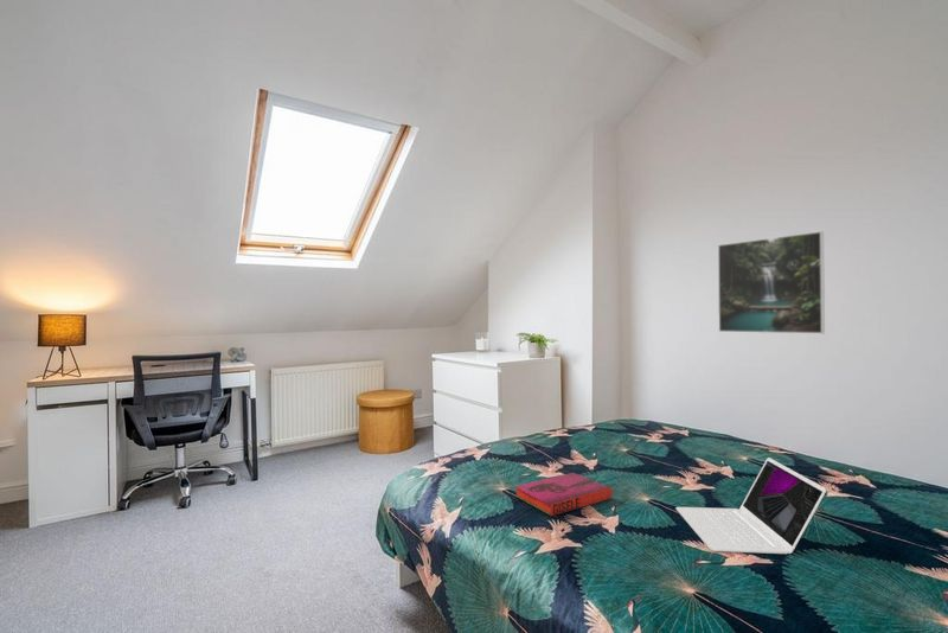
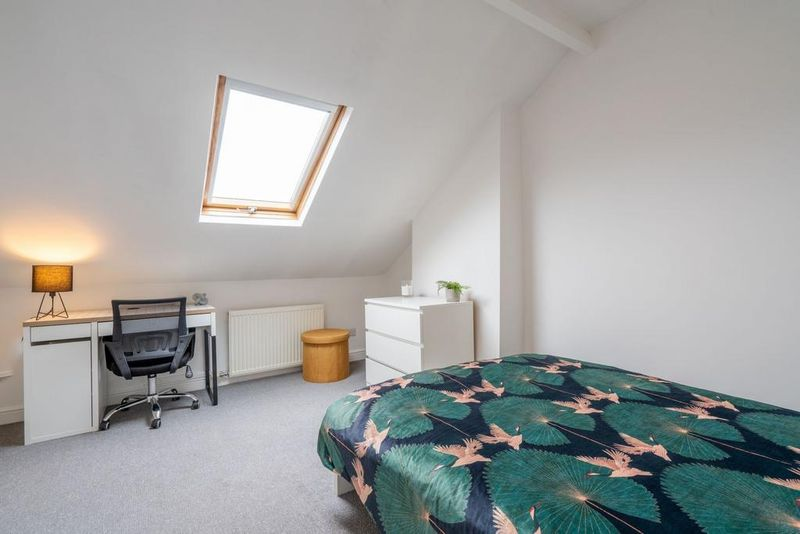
- hardback book (563, 492)
- laptop (745, 498)
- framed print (767, 286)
